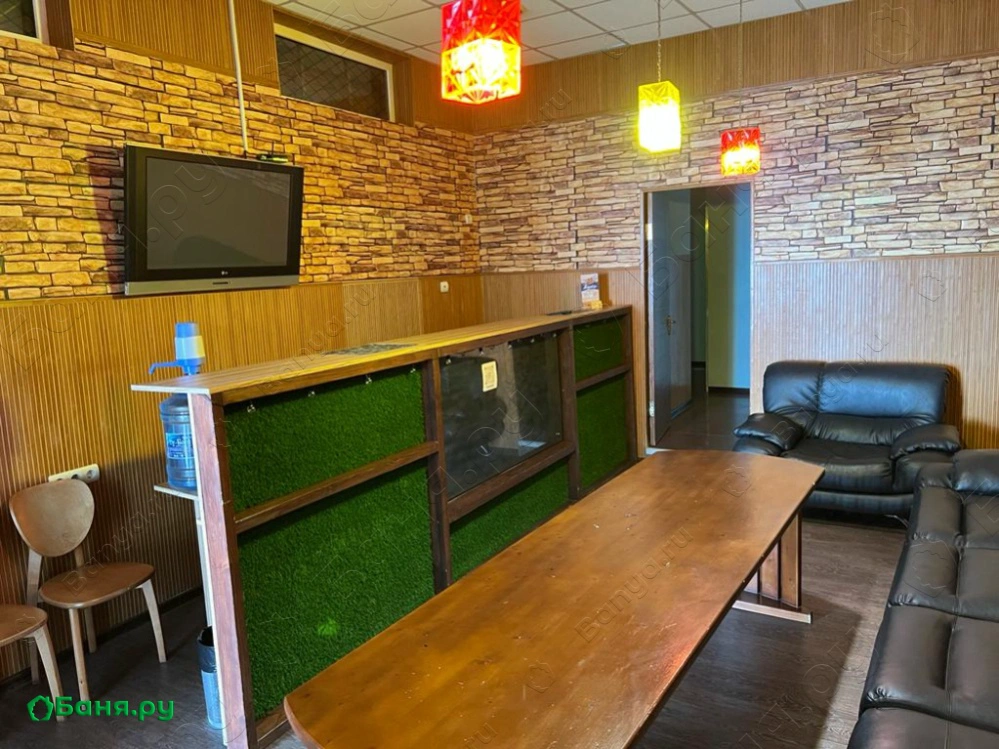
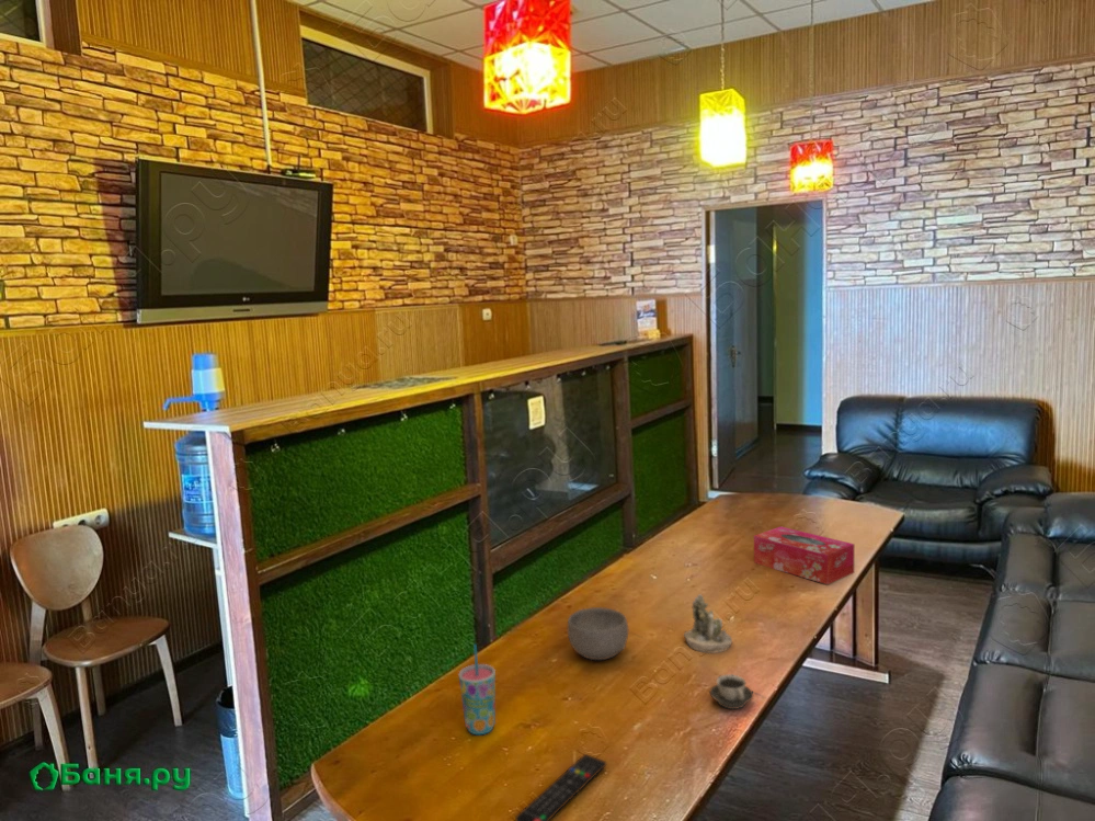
+ cup (731, 692)
+ remote control (562, 791)
+ cup (477, 686)
+ bowl (597, 636)
+ succulent planter (707, 618)
+ tissue box (802, 554)
